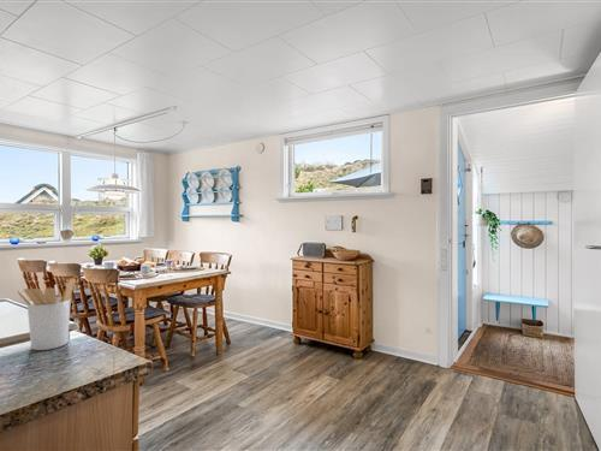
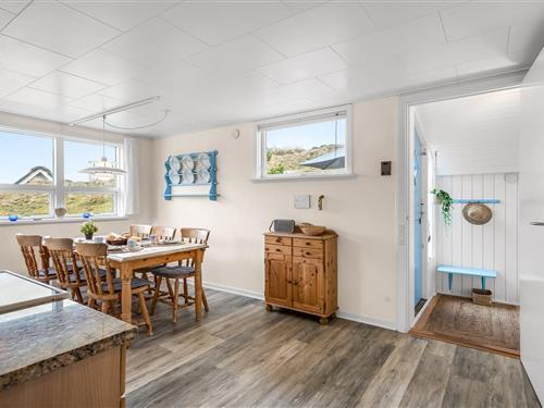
- utensil holder (47, 314)
